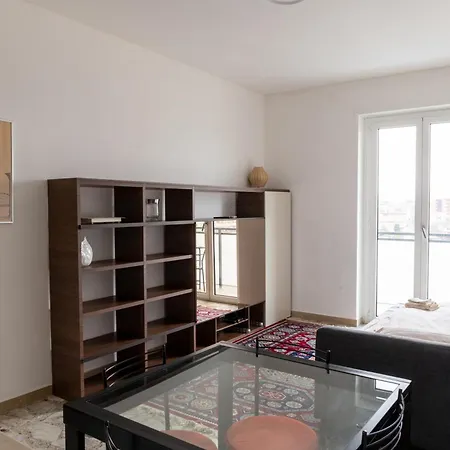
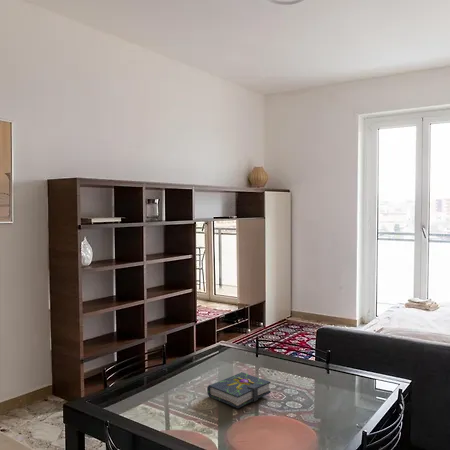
+ book (239, 388)
